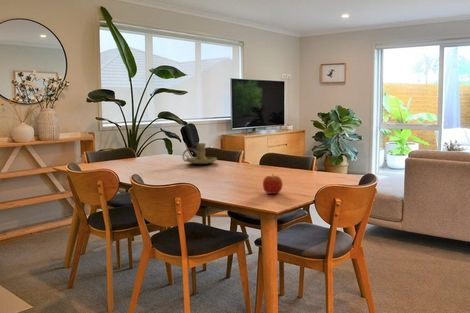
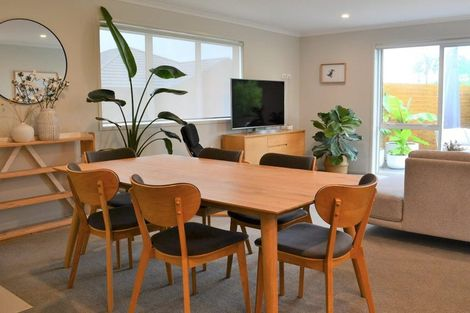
- candle holder (198, 153)
- apple (272, 183)
